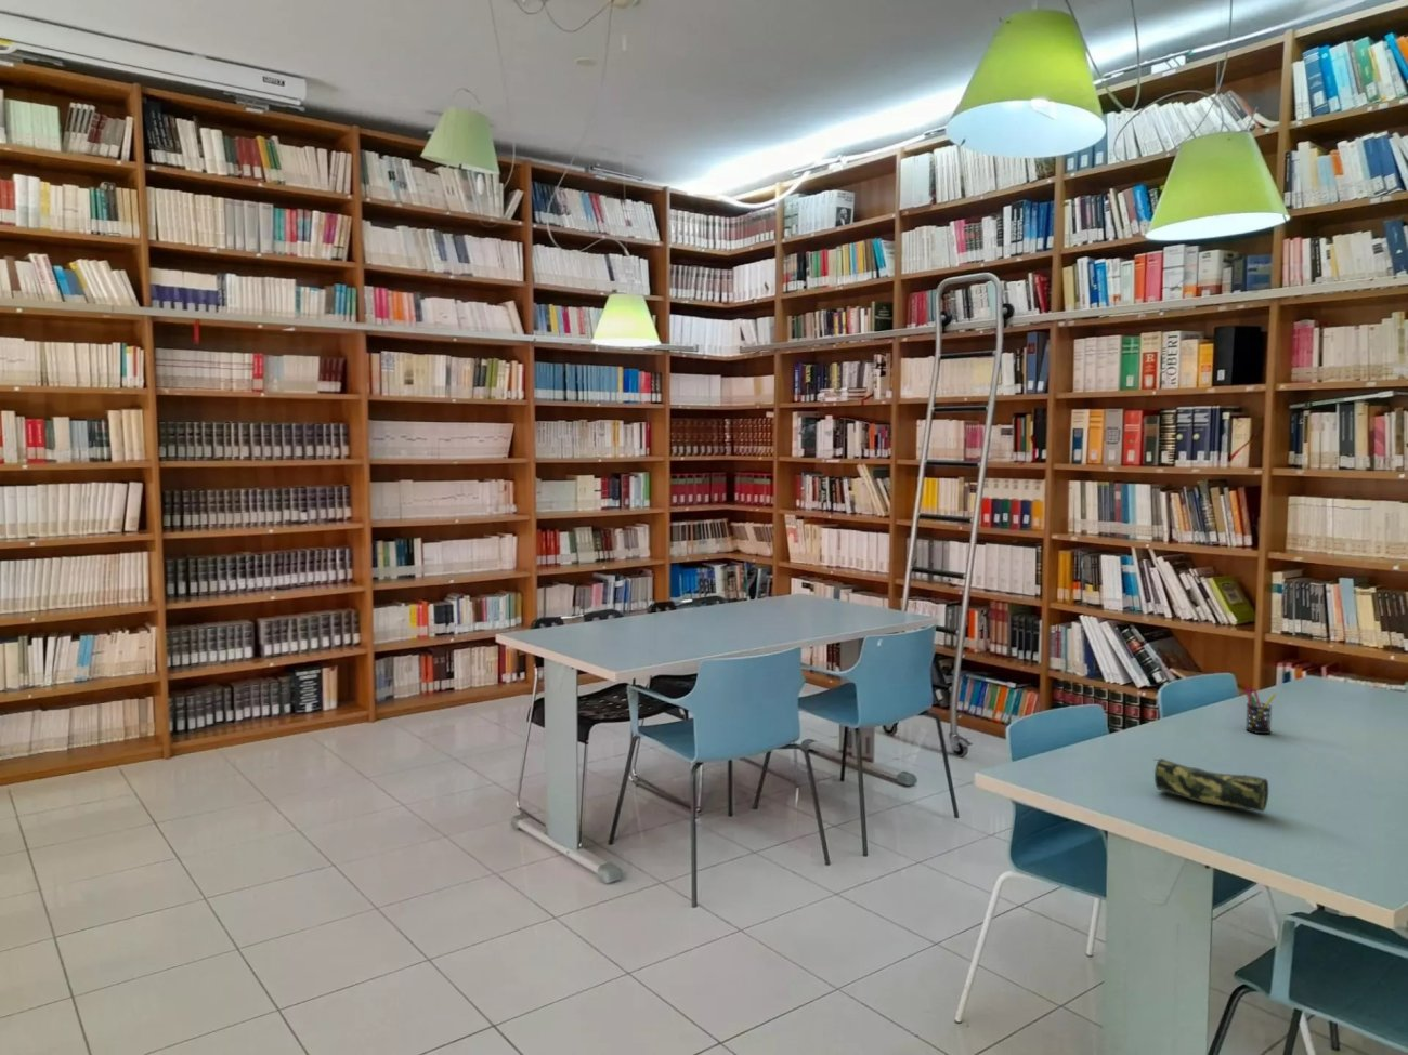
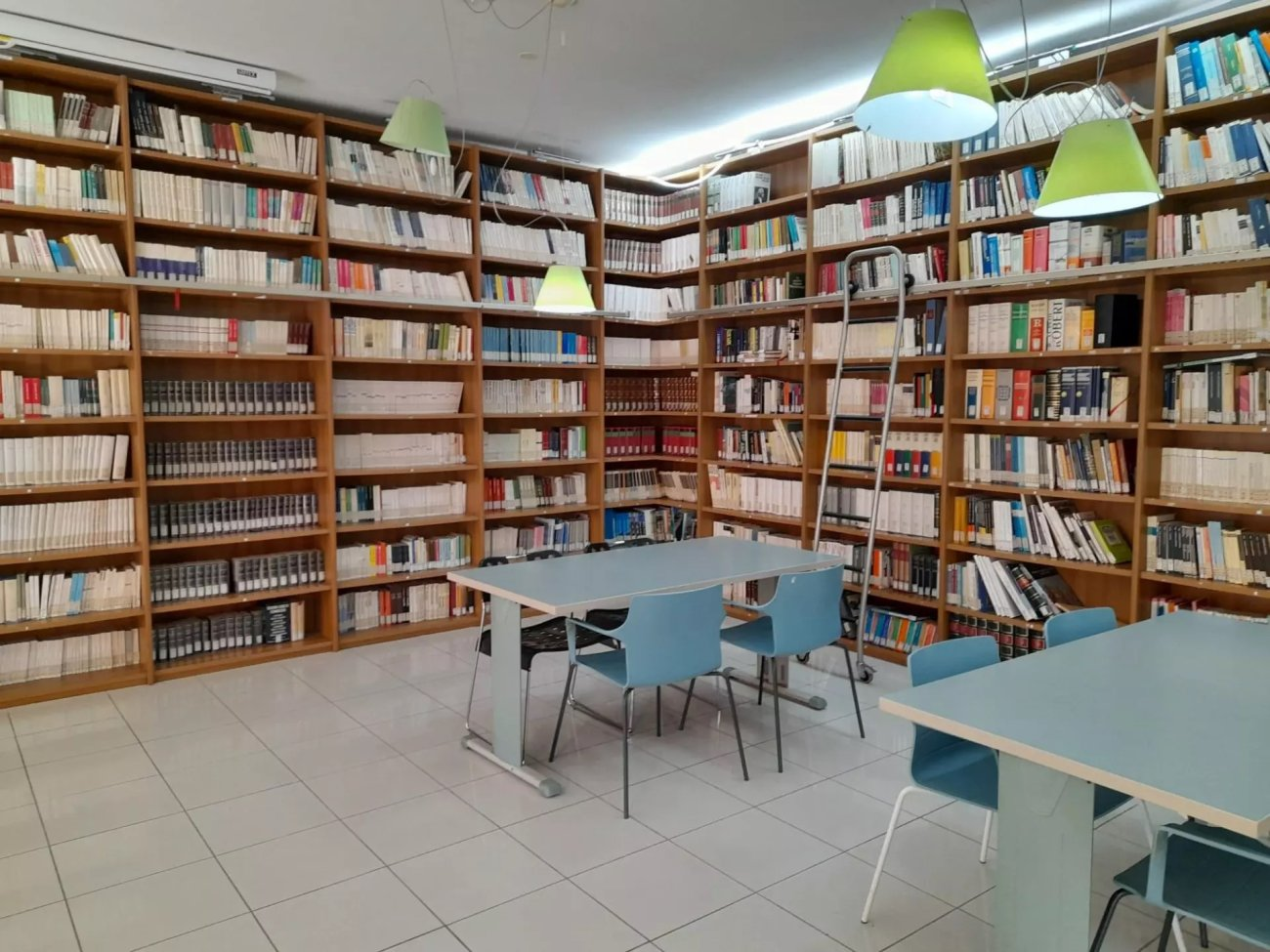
- pencil case (1206, 785)
- pen holder (1256, 709)
